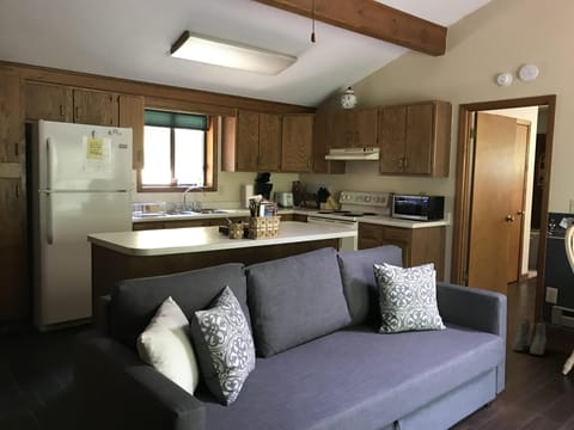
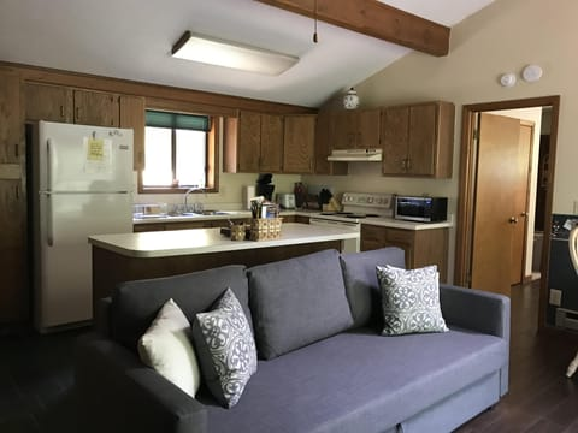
- boots (527, 336)
